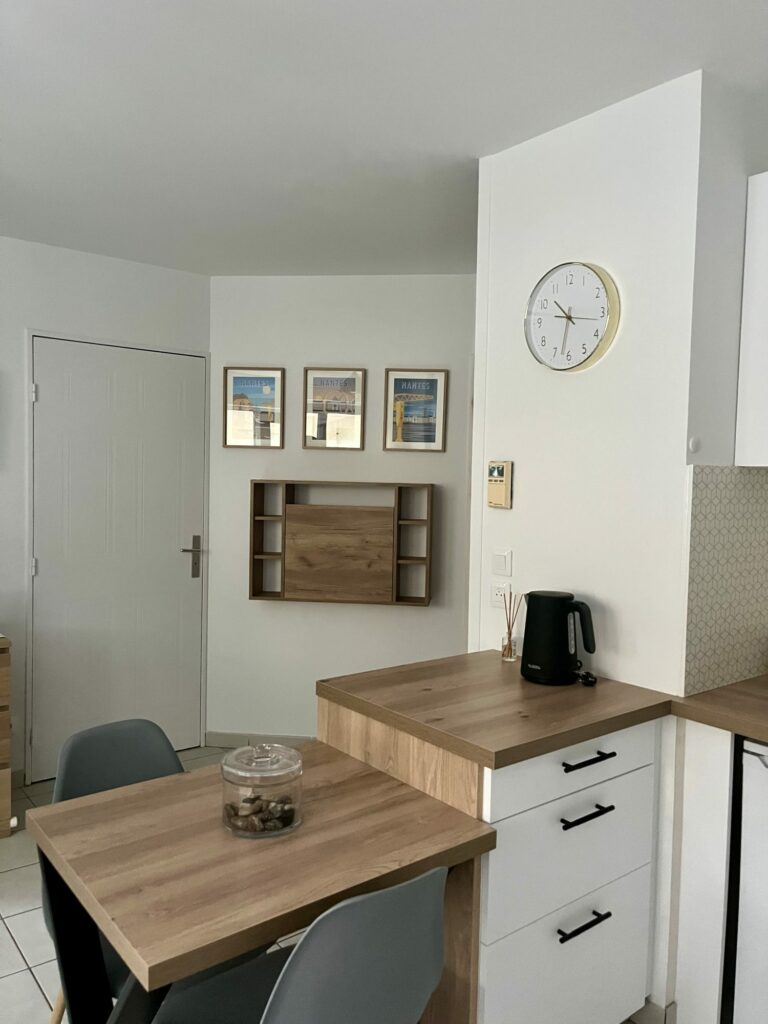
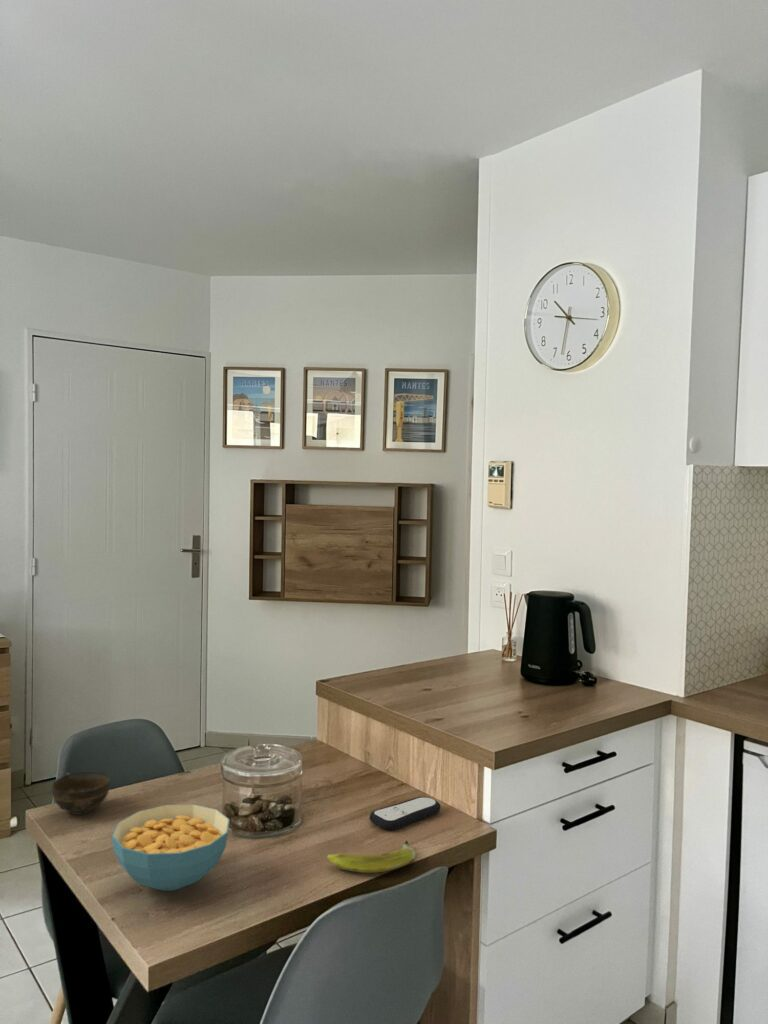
+ cereal bowl (171, 854)
+ cup (78, 793)
+ remote control (406, 811)
+ banana (377, 856)
